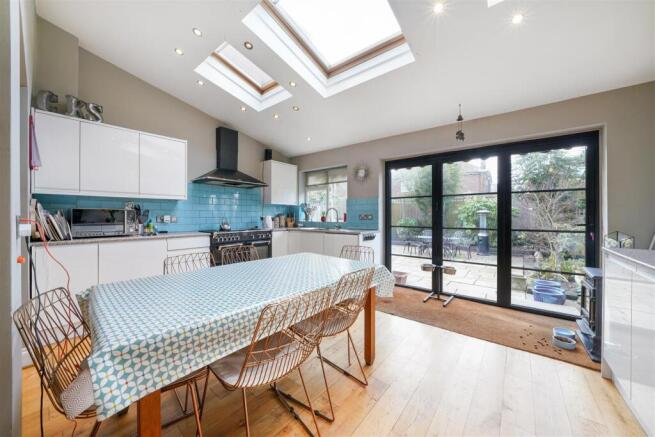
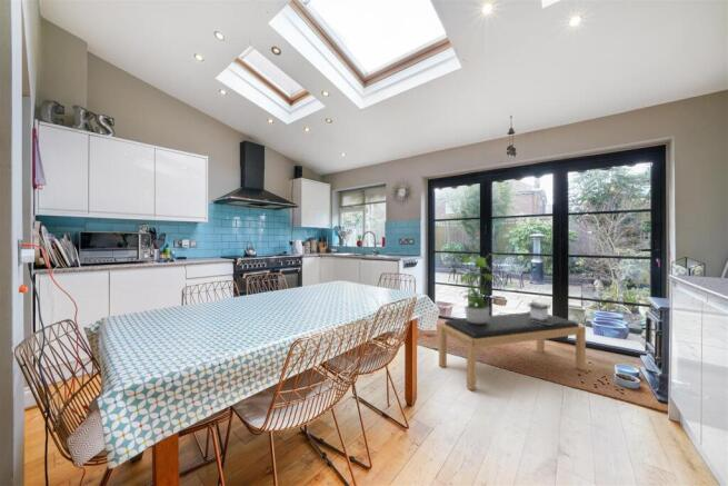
+ potted plant (481, 288)
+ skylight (538, 308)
+ bench (510, 343)
